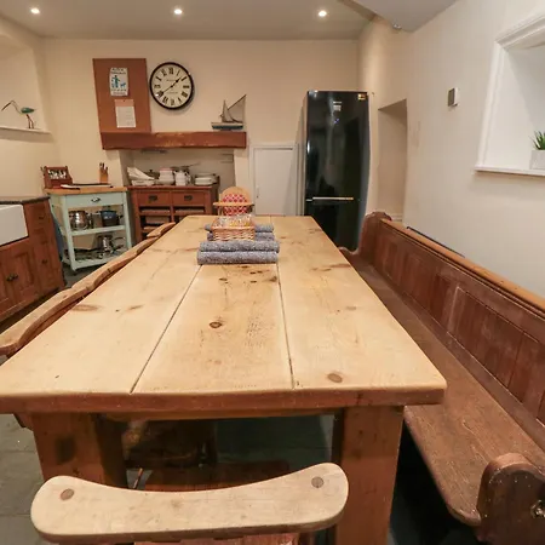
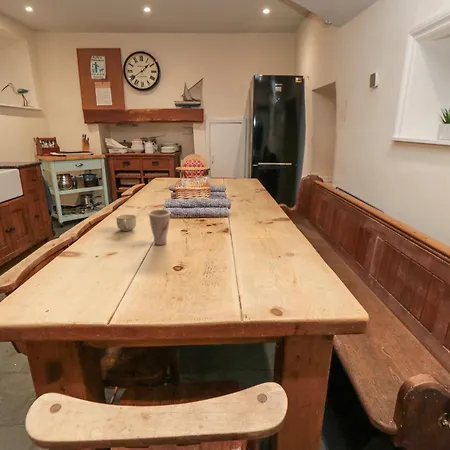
+ cup (160, 227)
+ cup (125, 223)
